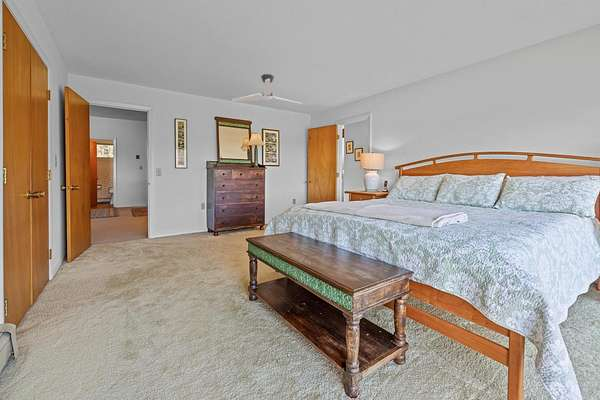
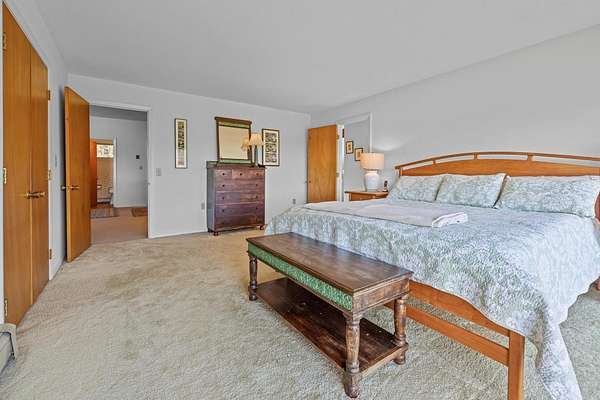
- ceiling fan (267, 84)
